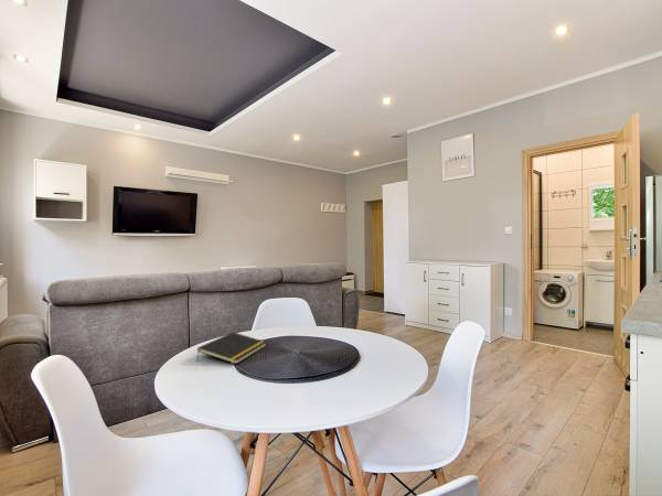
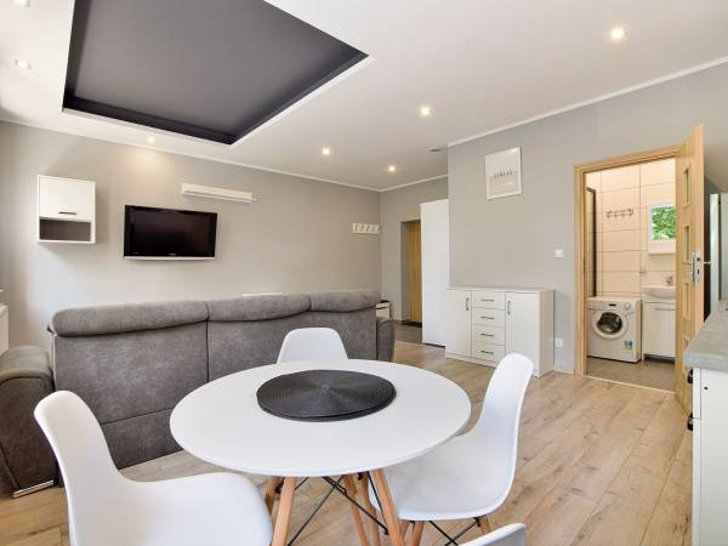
- notepad (234, 346)
